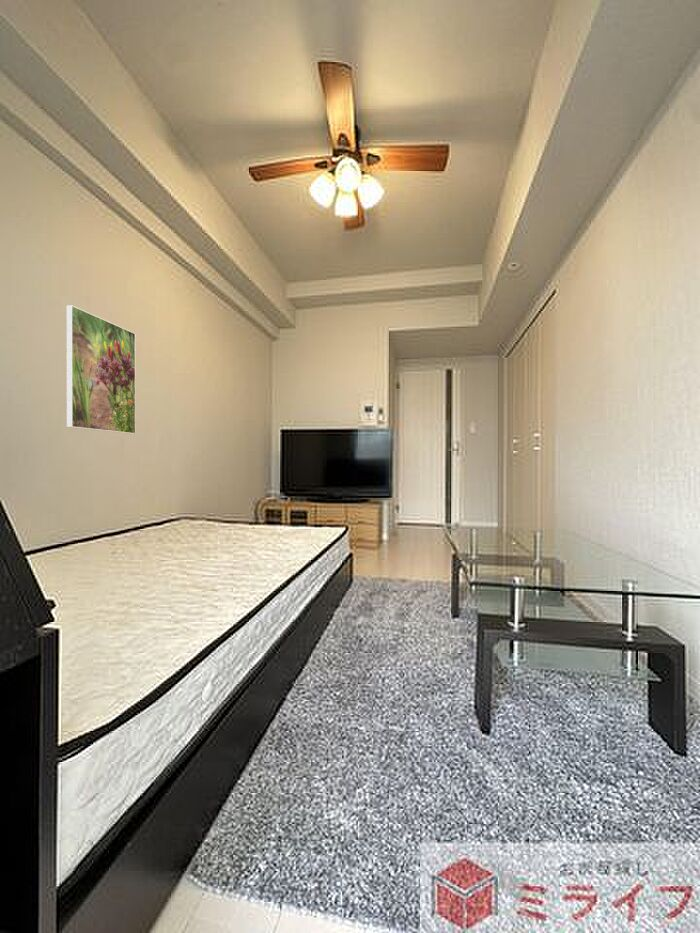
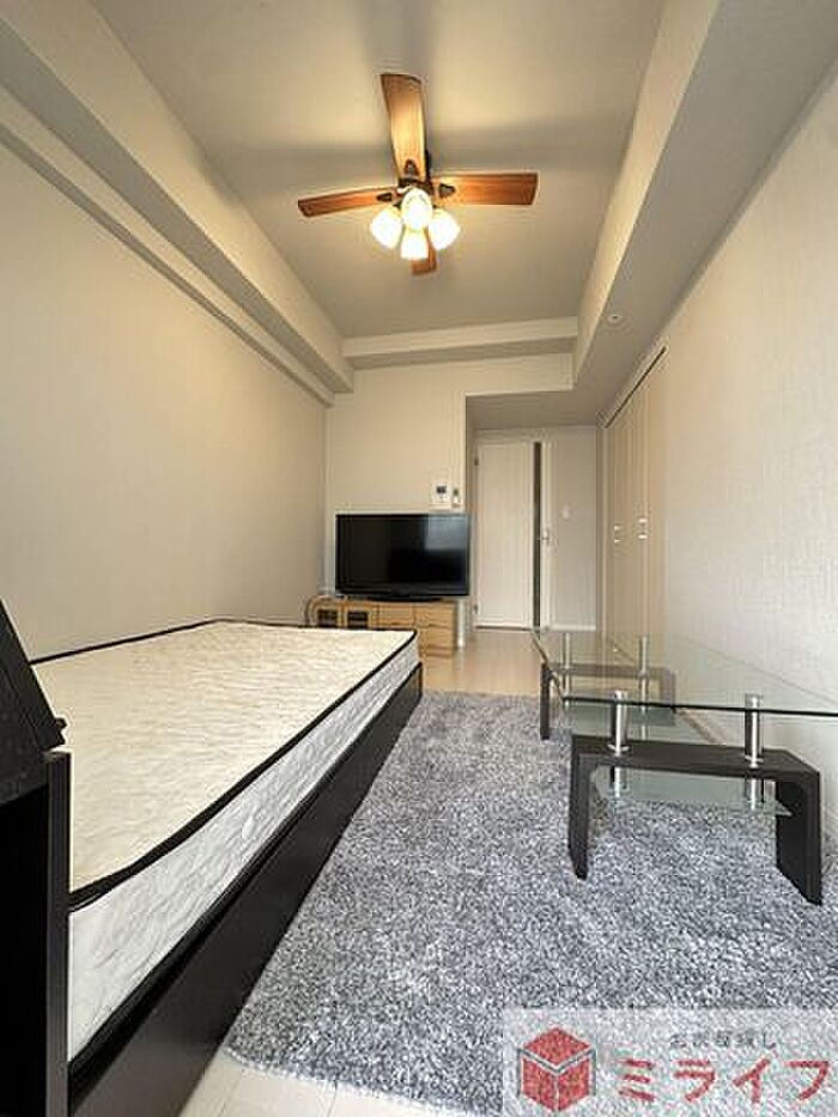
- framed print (104, 375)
